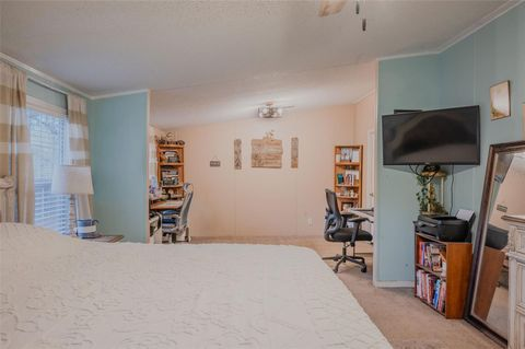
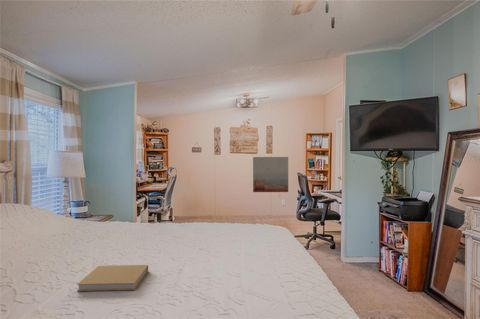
+ book (115, 276)
+ wall art (270, 174)
